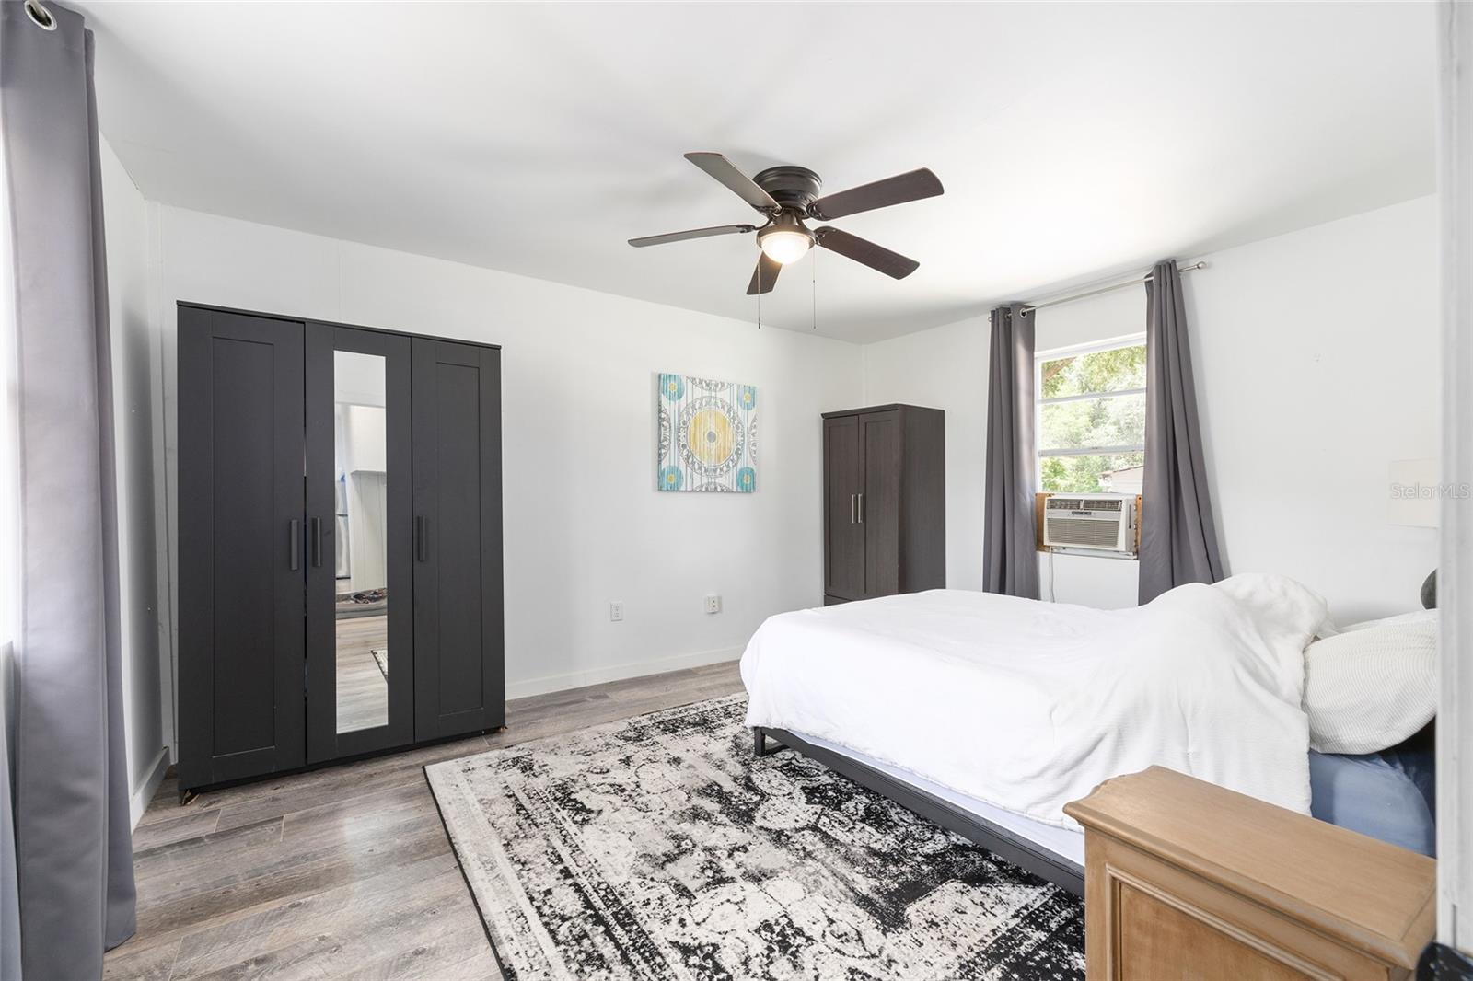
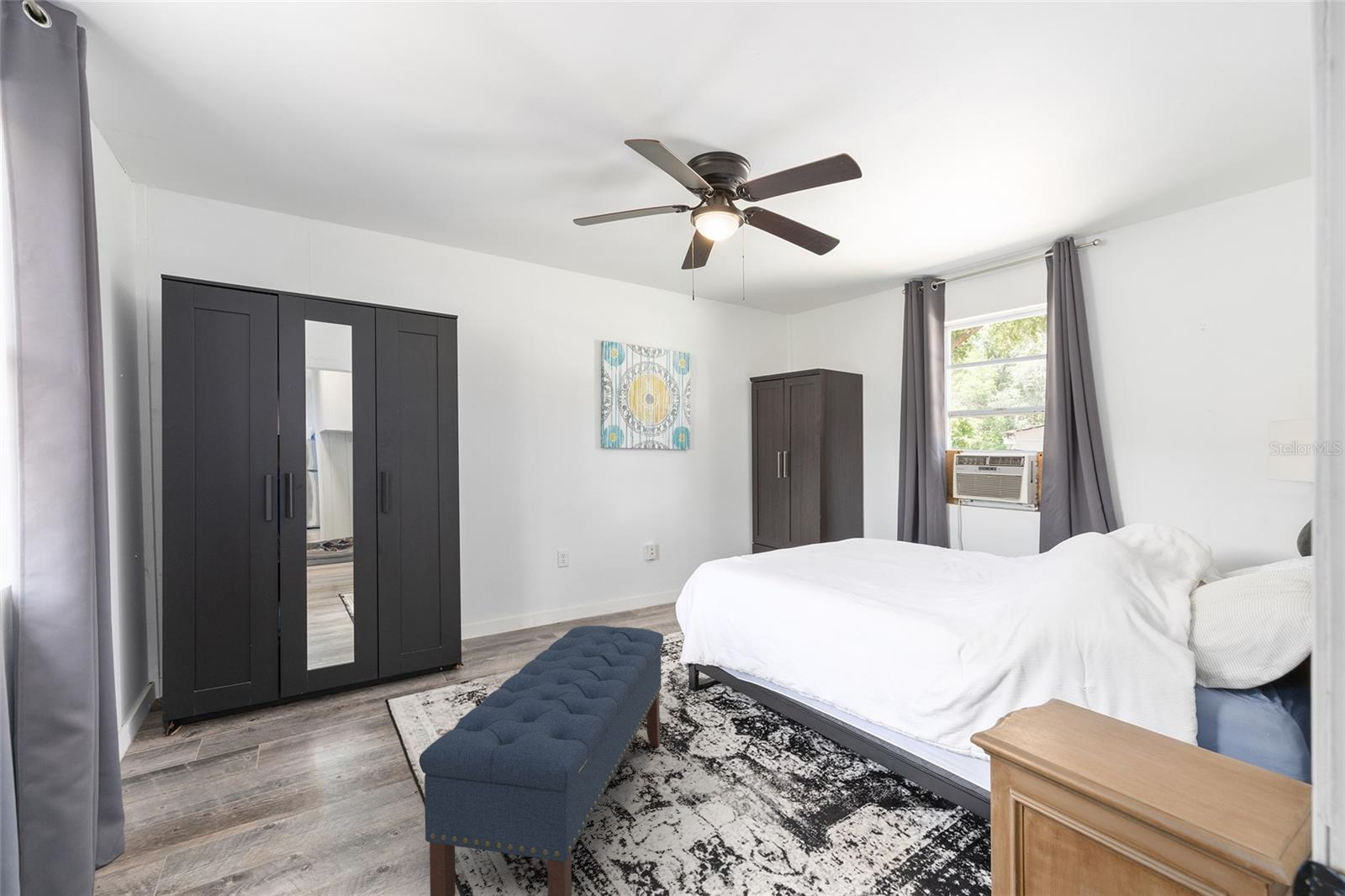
+ bench (571, 741)
